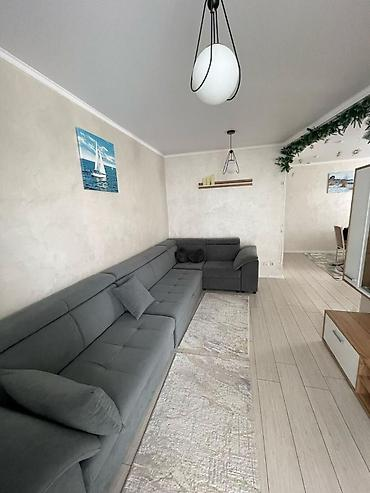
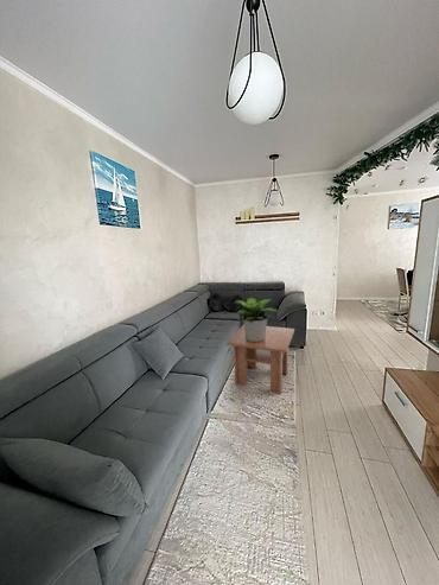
+ coffee table (262, 356)
+ potted plant (256, 319)
